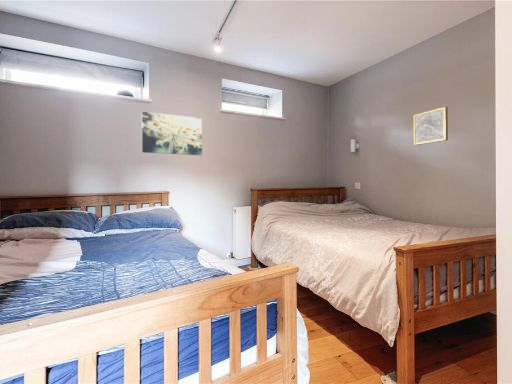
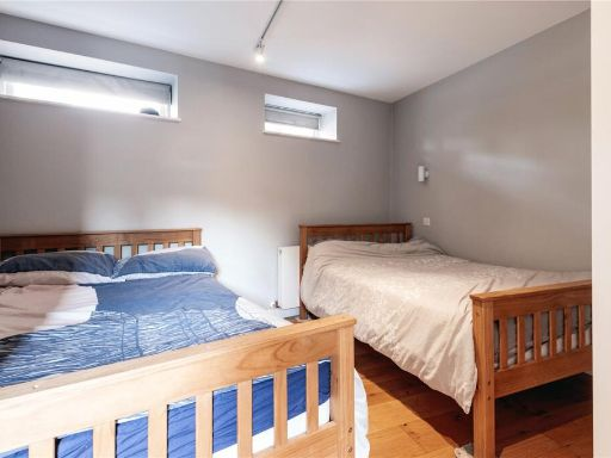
- wall art (429, 127)
- wall art (173, 134)
